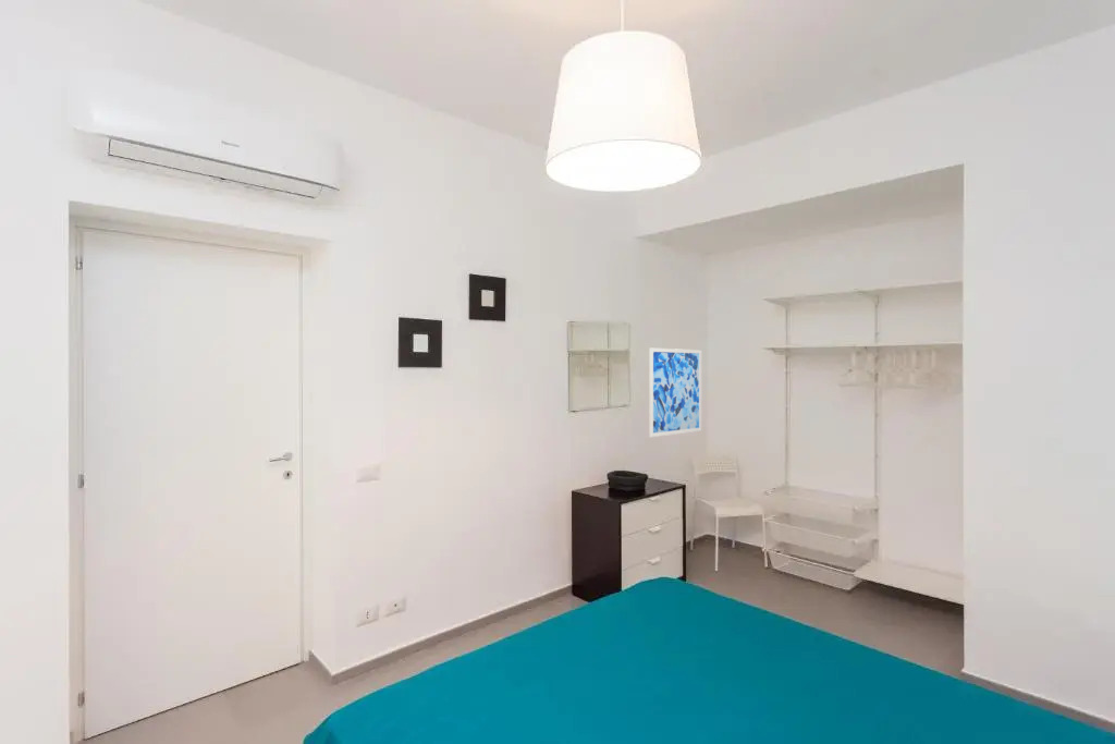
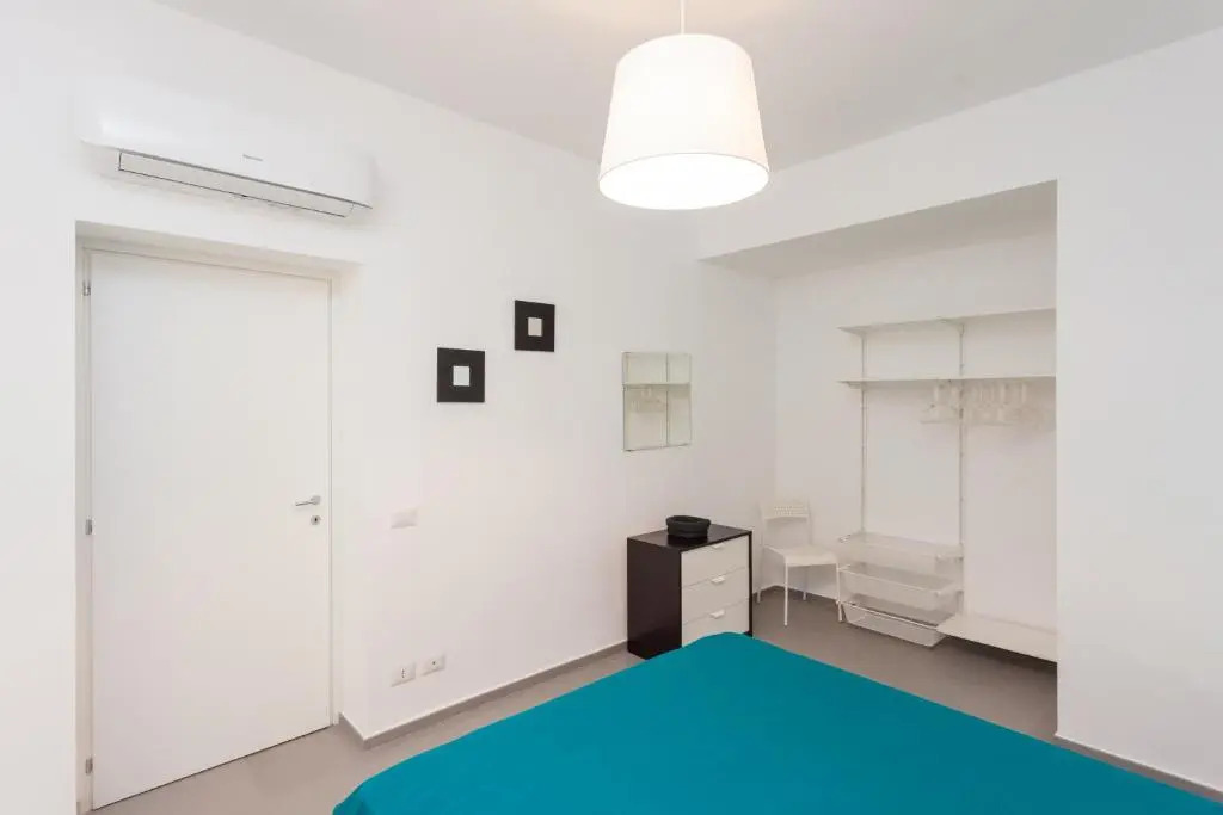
- wall art (676, 391)
